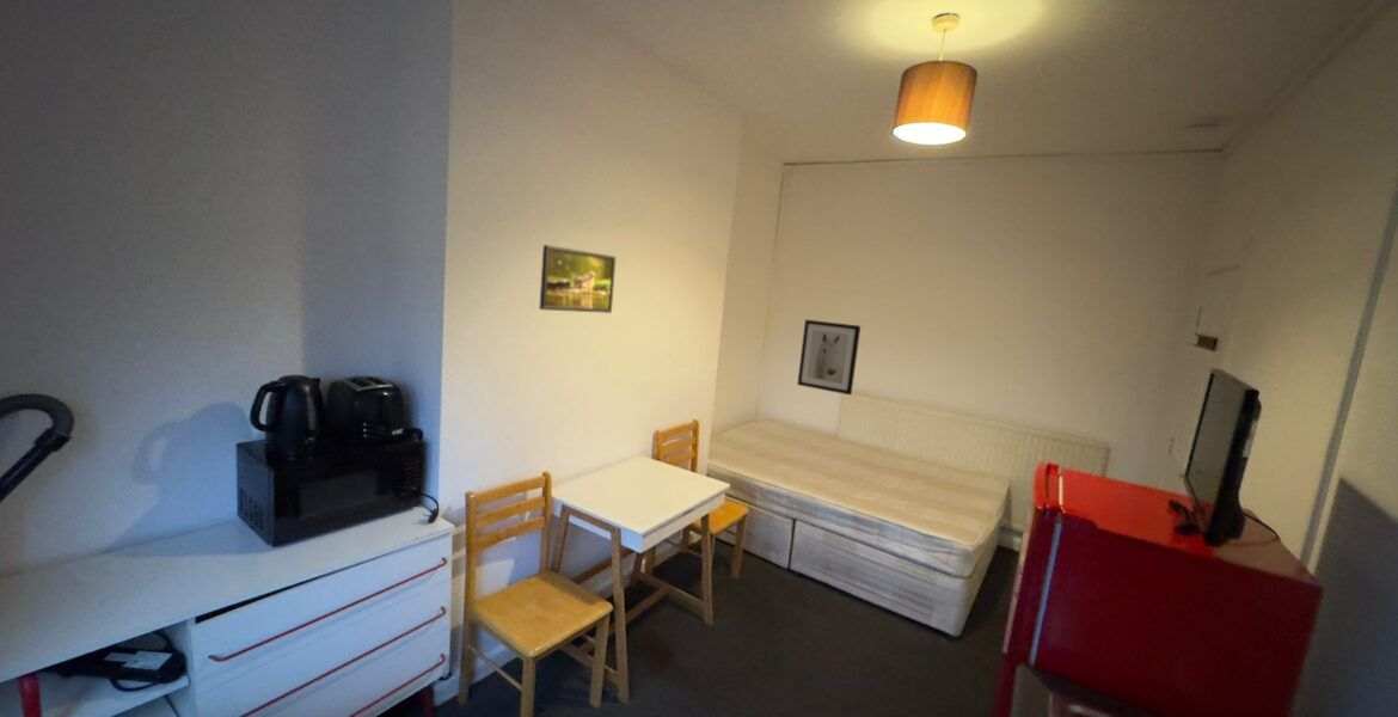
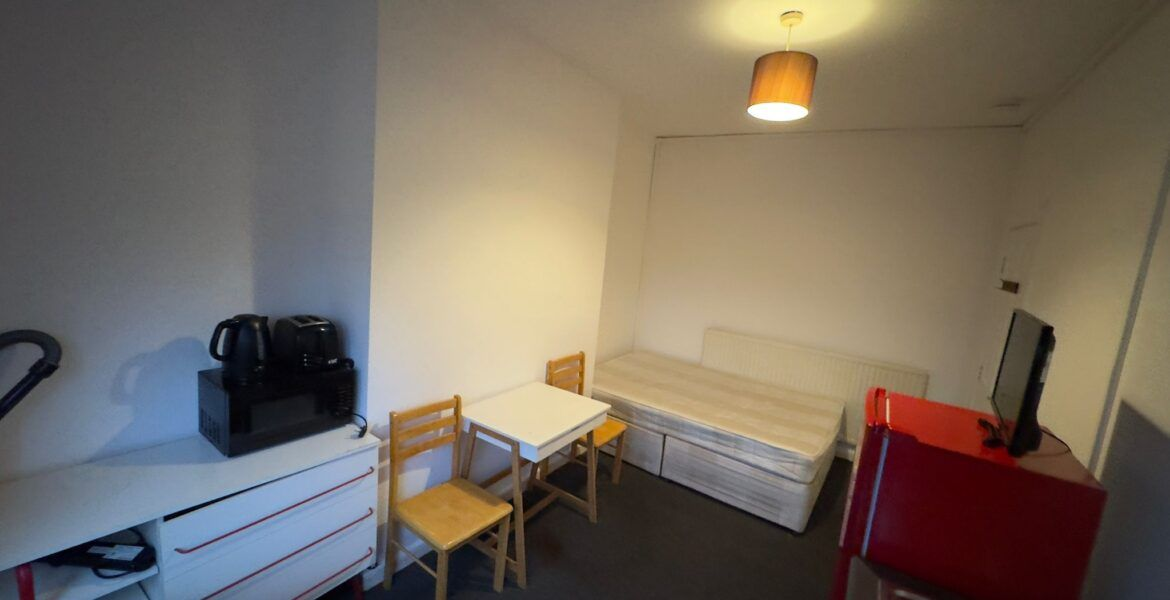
- wall art (827, 356)
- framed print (580, 281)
